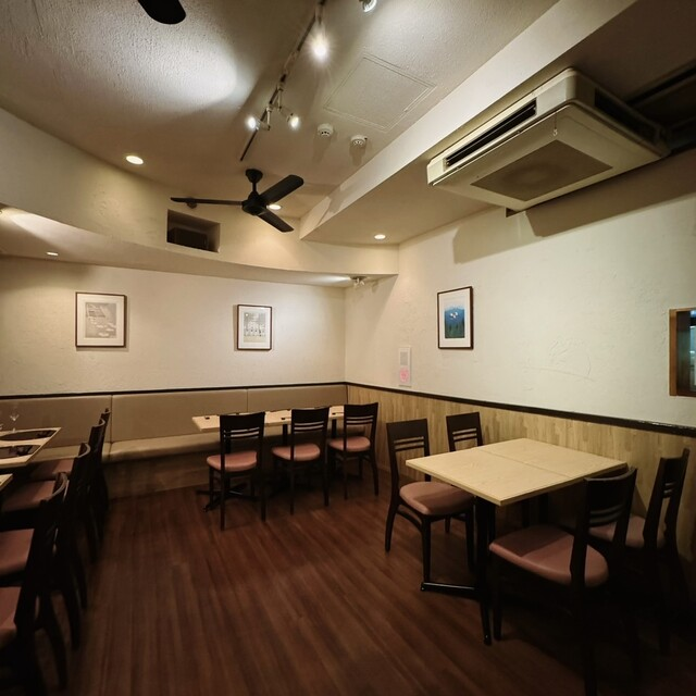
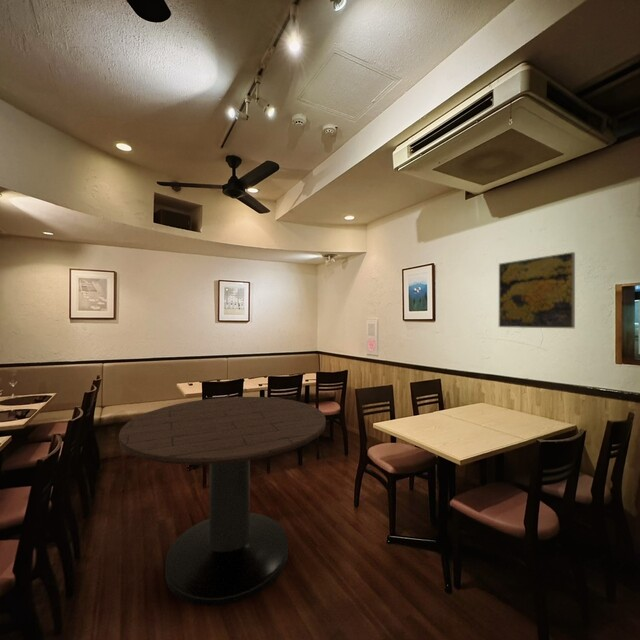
+ dining table (230, 487)
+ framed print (533, 293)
